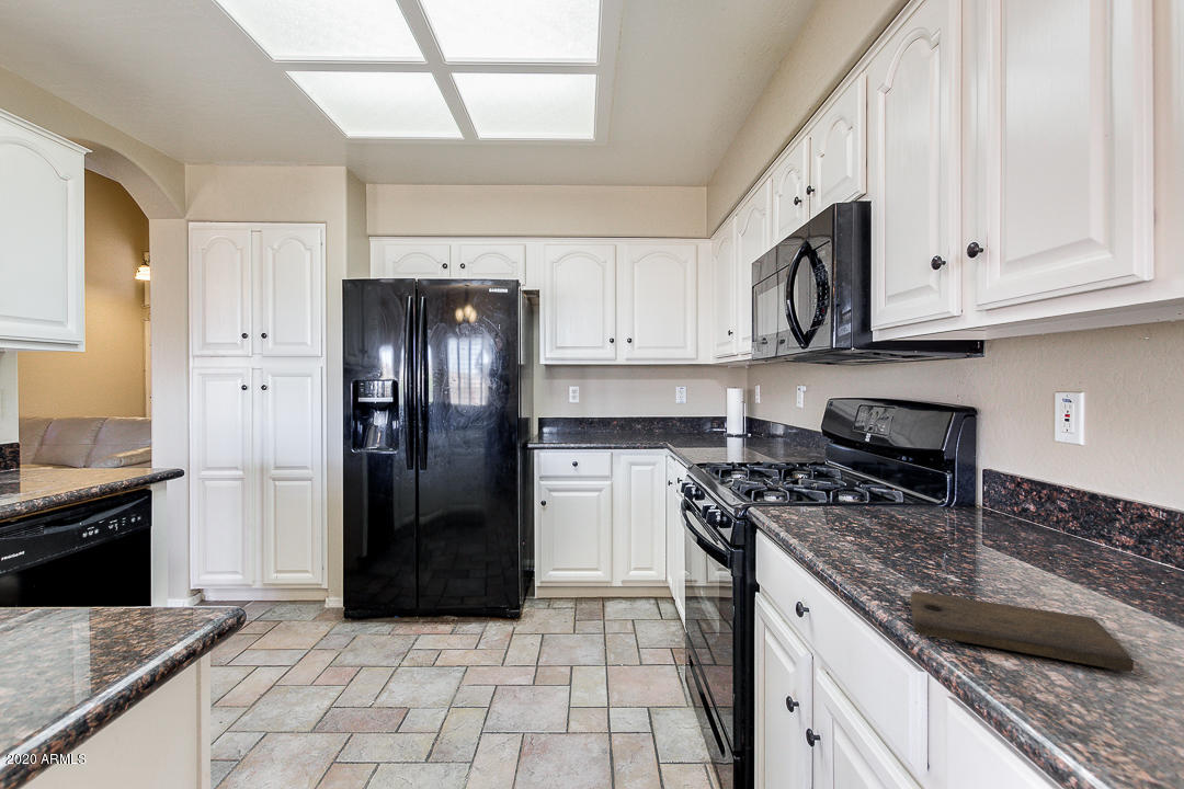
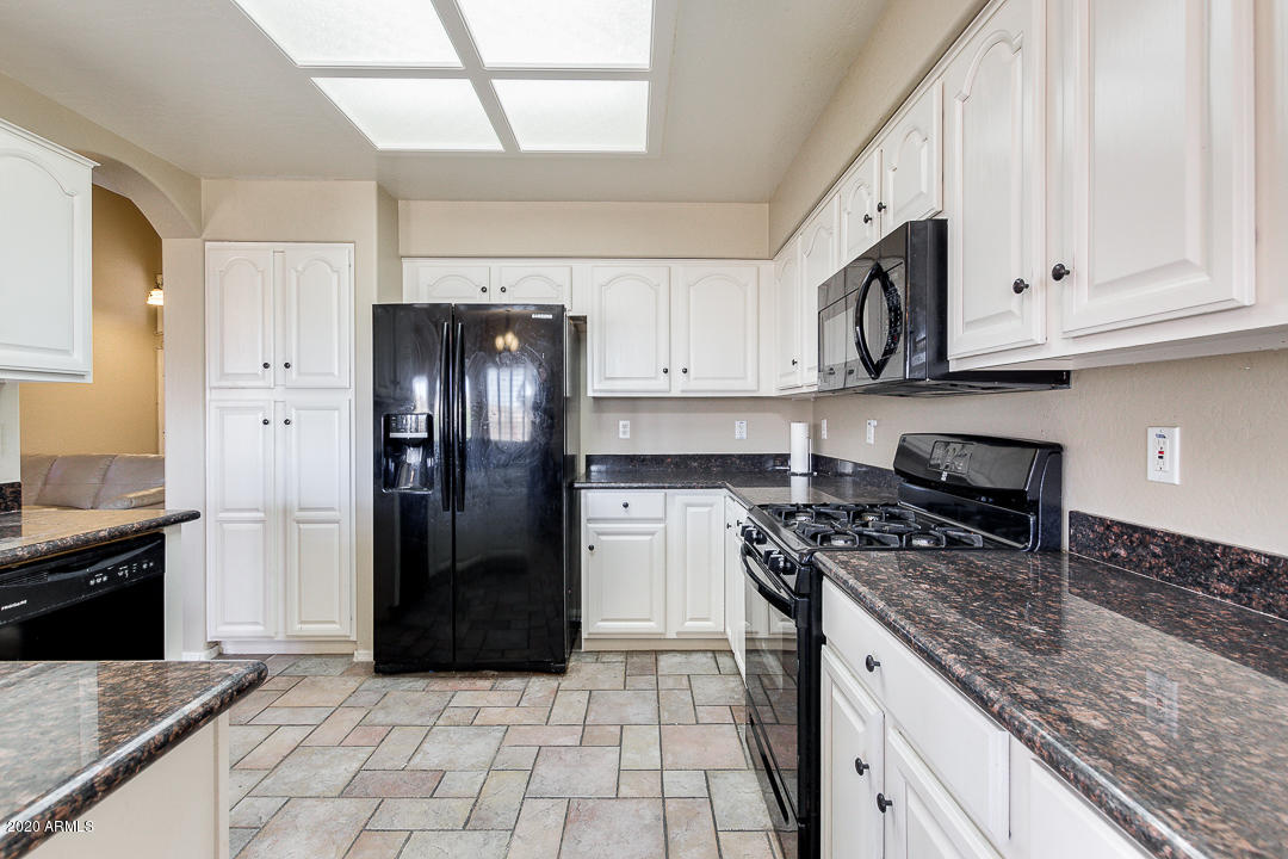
- cutting board (1005, 625)
